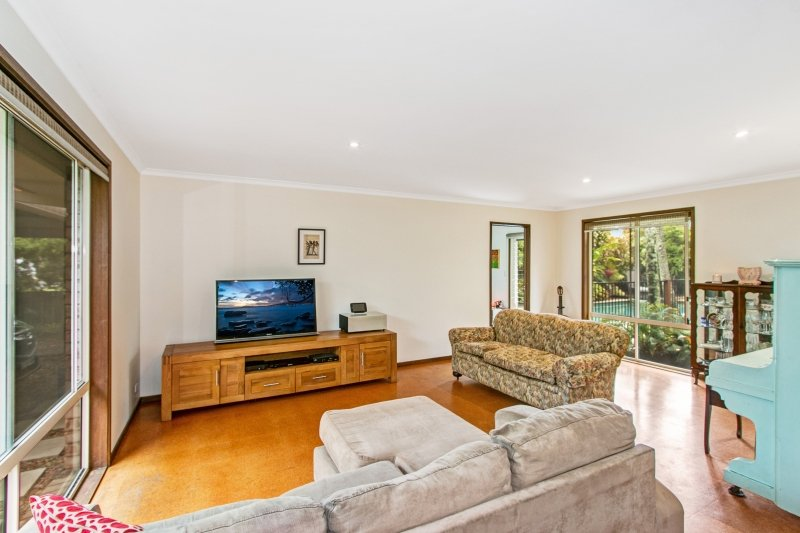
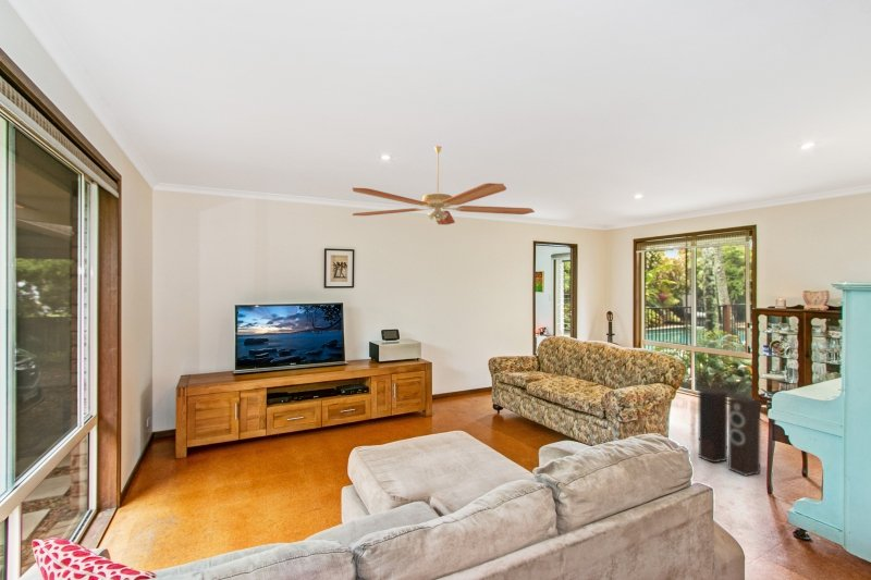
+ ceiling fan (438, 185)
+ speaker (728, 430)
